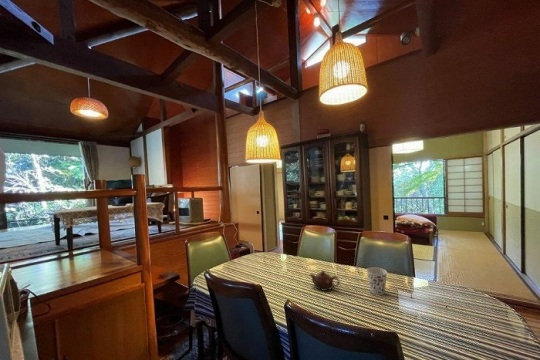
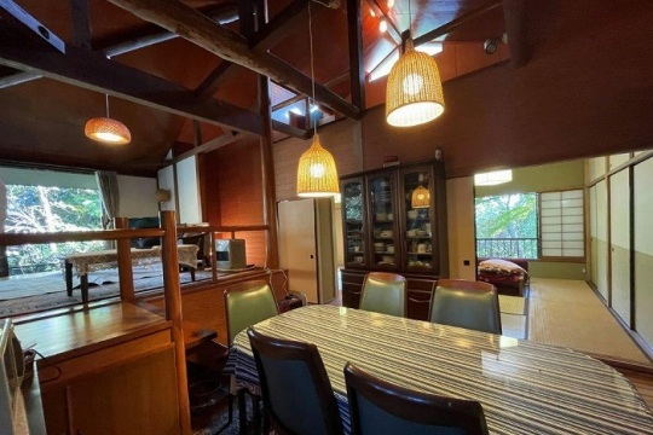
- teapot (324, 278)
- cup (377, 281)
